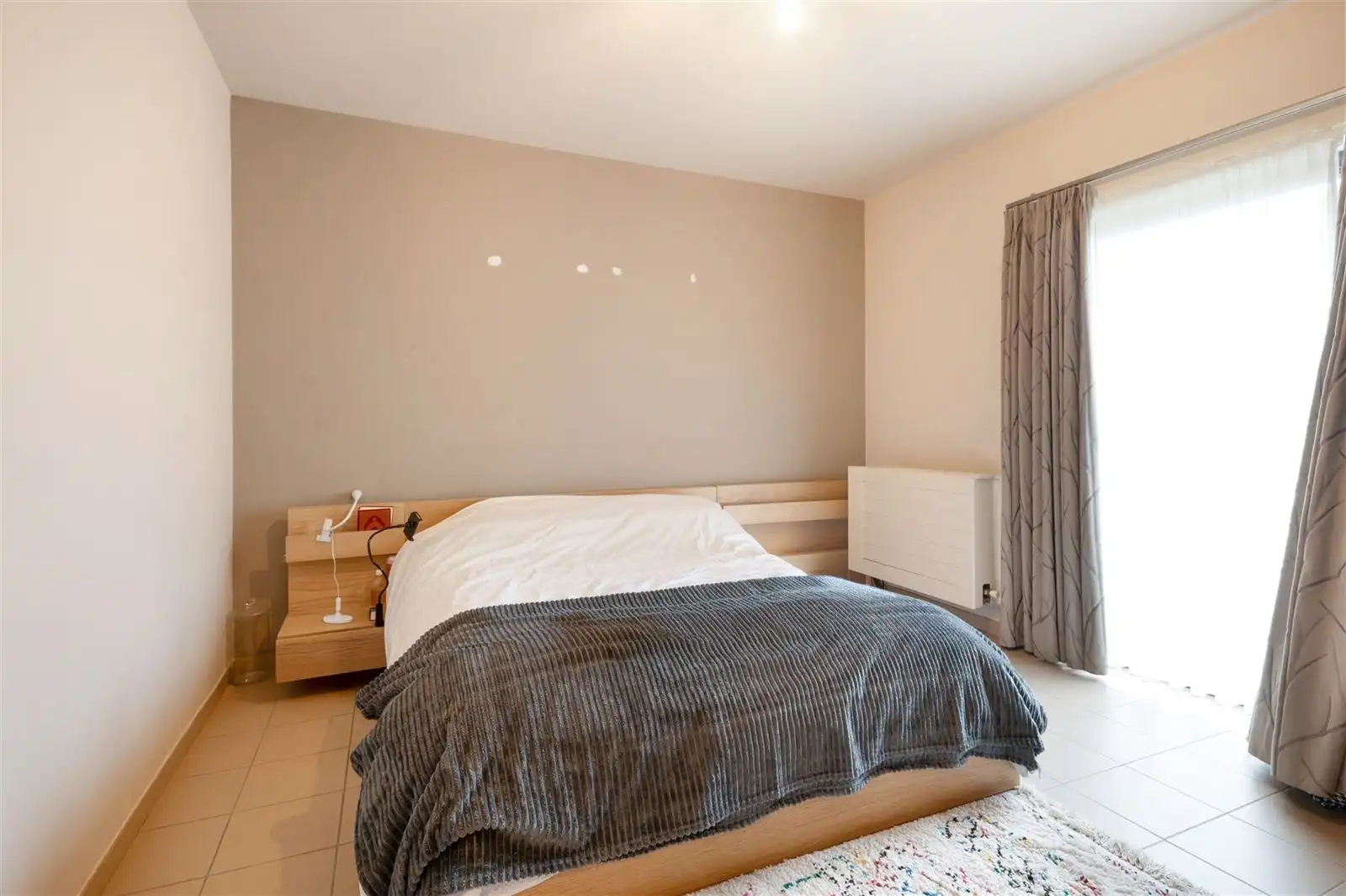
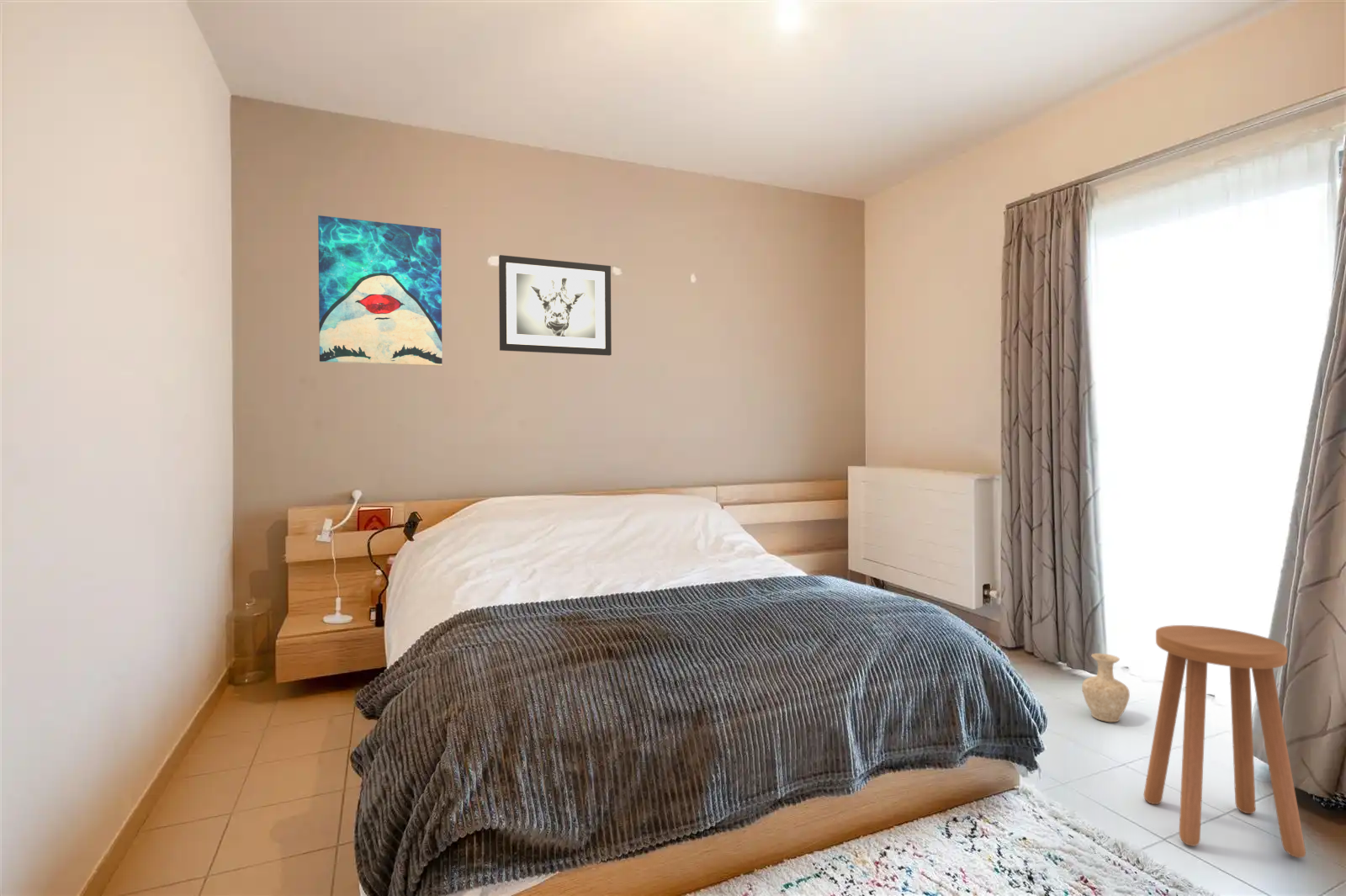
+ vase (1105, 687)
+ wall art (556, 306)
+ wall art (382, 294)
+ stool (1204, 733)
